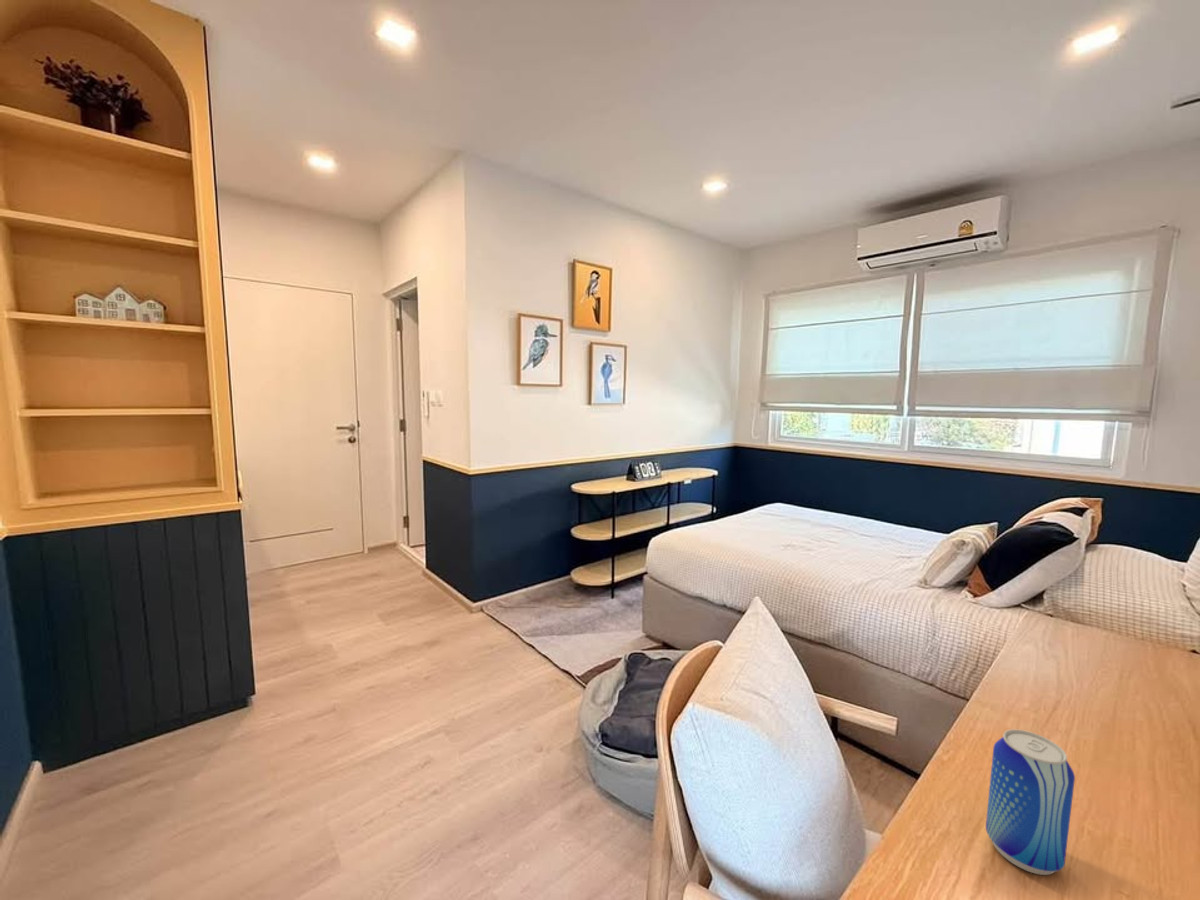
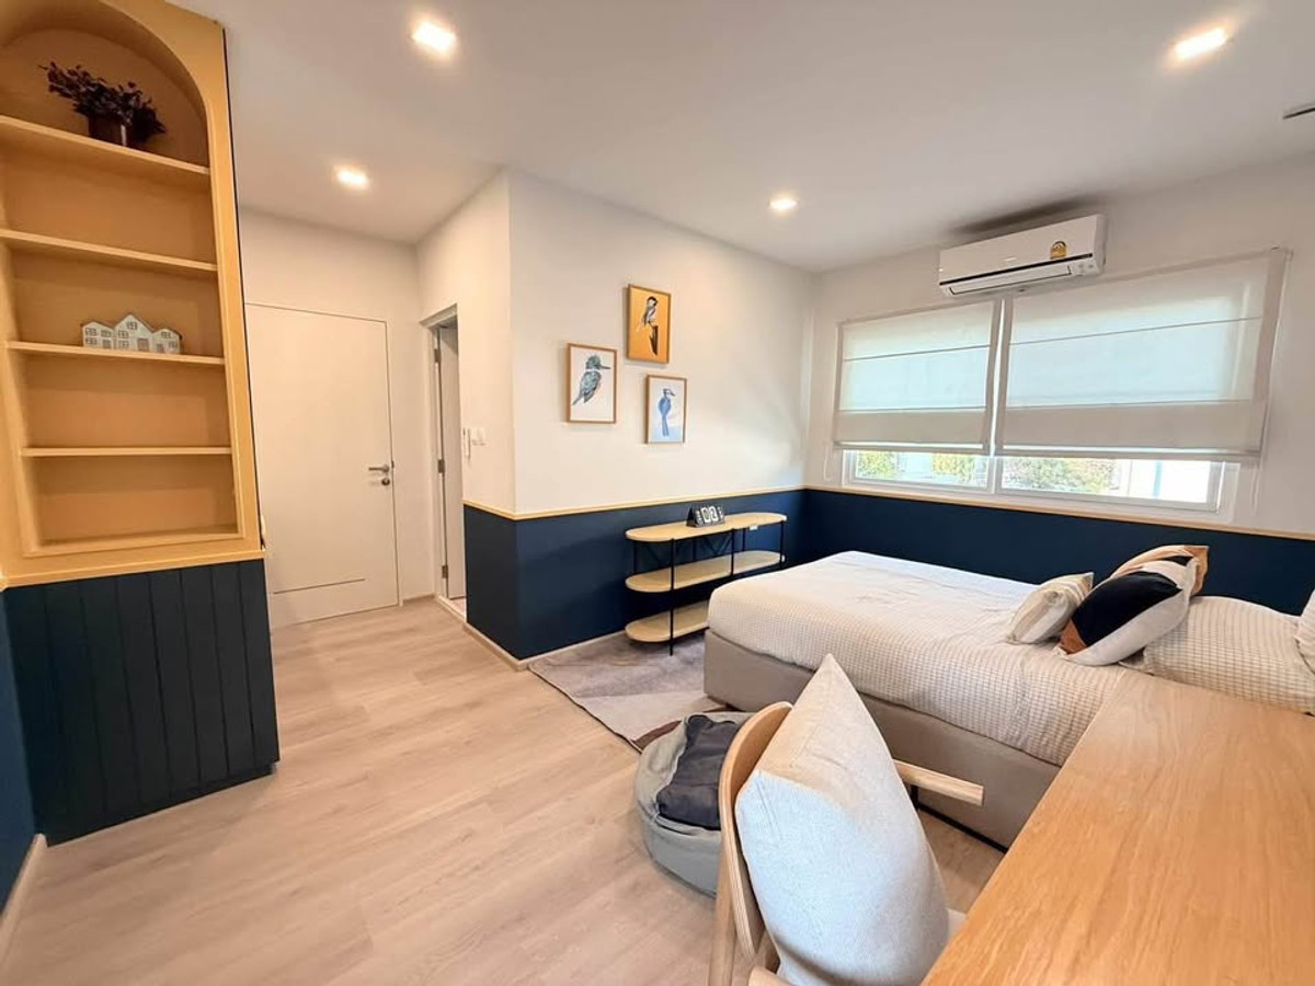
- beer can (1028, 799)
